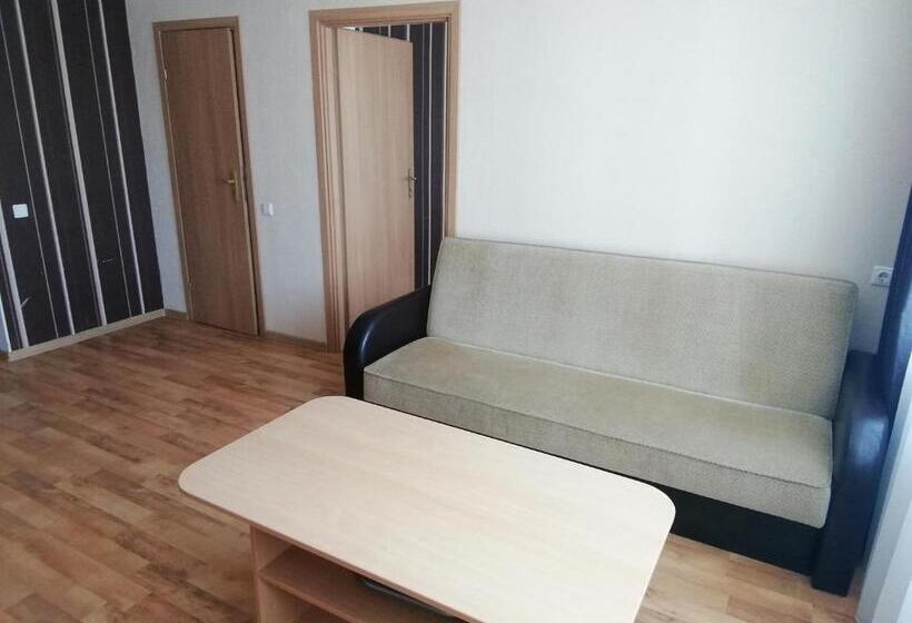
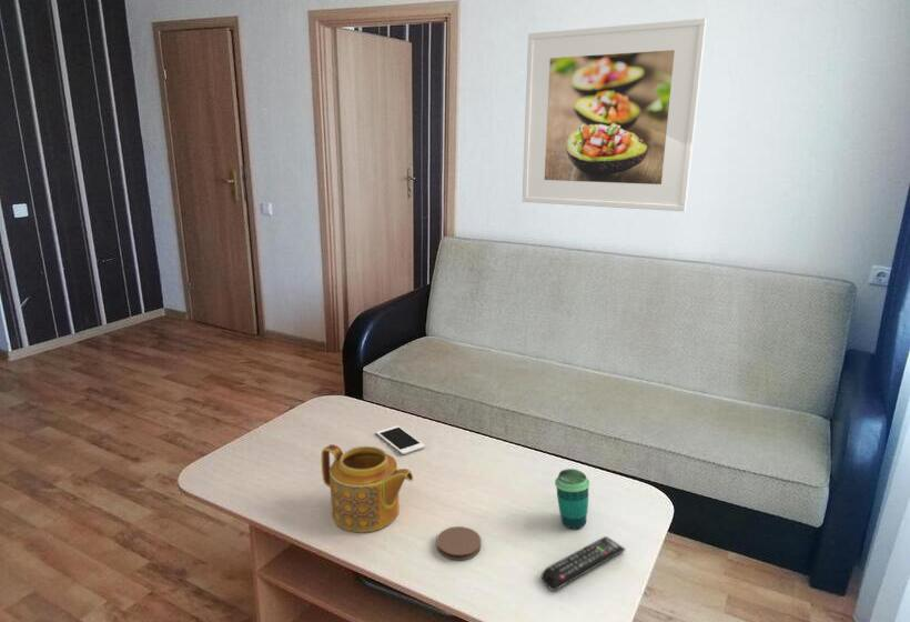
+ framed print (605, 120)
+ cup (570, 498)
+ cell phone (400, 439)
+ remote control (584, 561)
+ teapot (366, 485)
+ coaster (458, 542)
